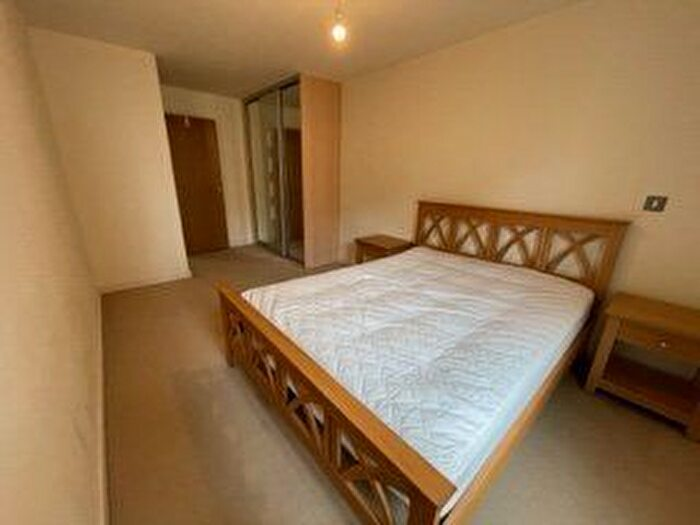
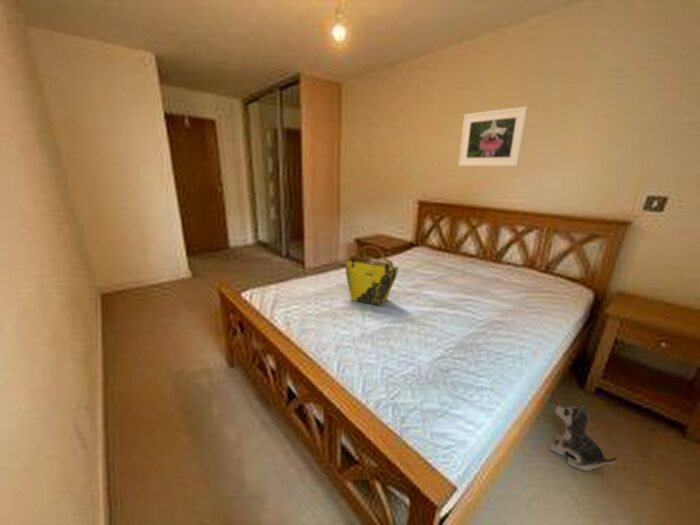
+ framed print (489, 139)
+ tote bag (370, 273)
+ plush toy (584, 433)
